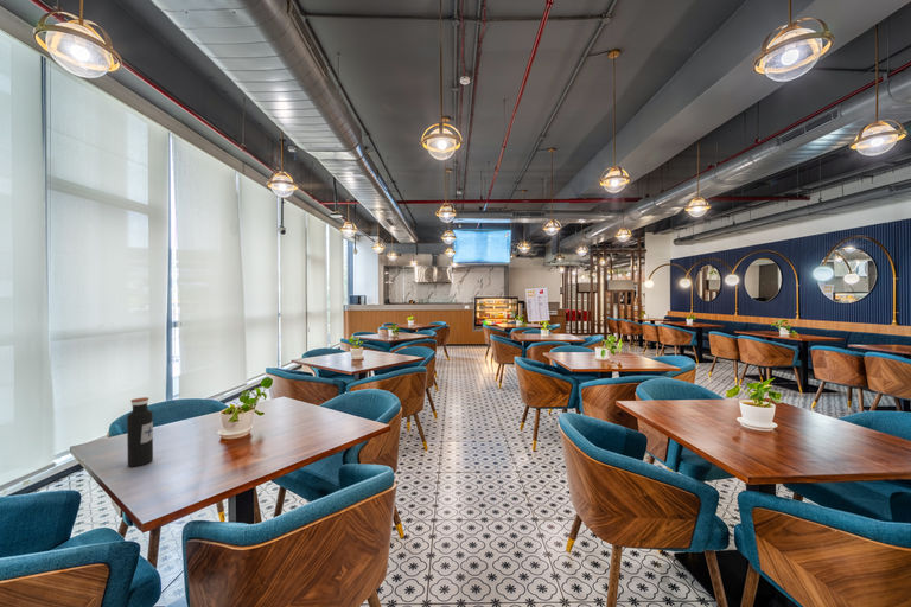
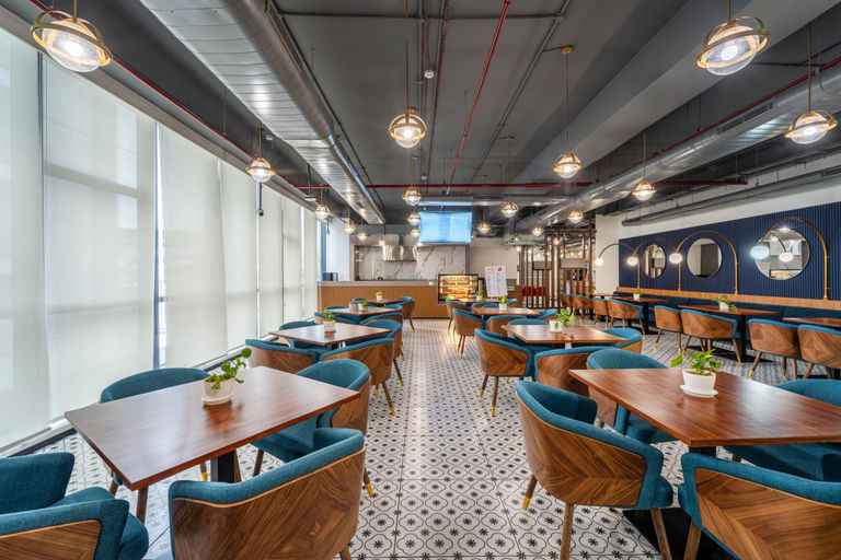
- water bottle (140, 430)
